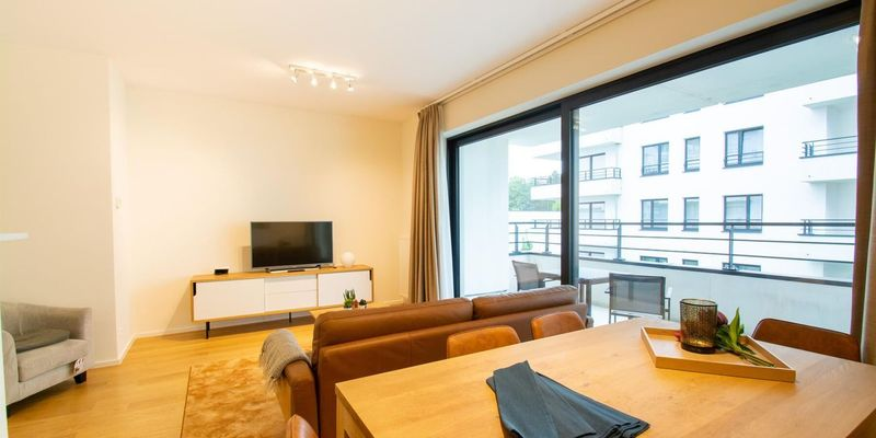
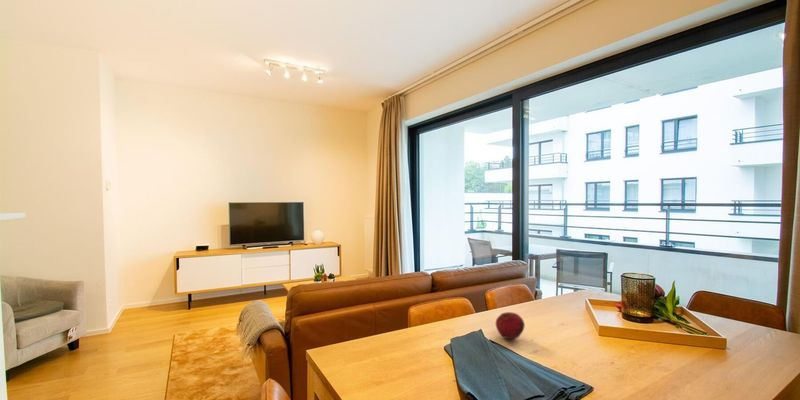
+ fruit (509, 324)
